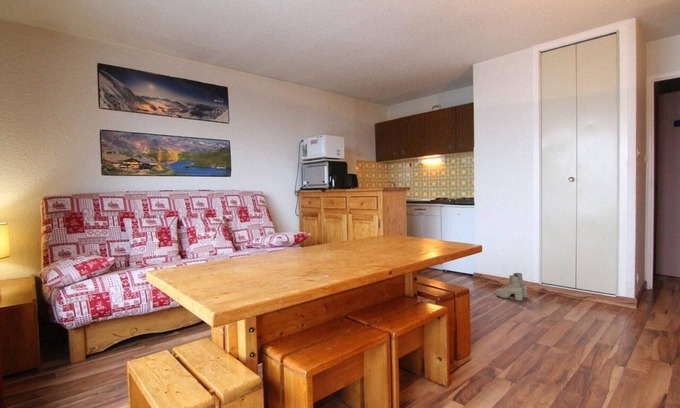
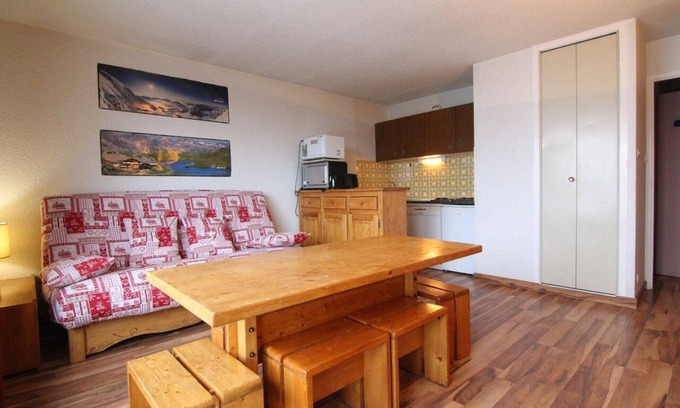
- boots (511, 284)
